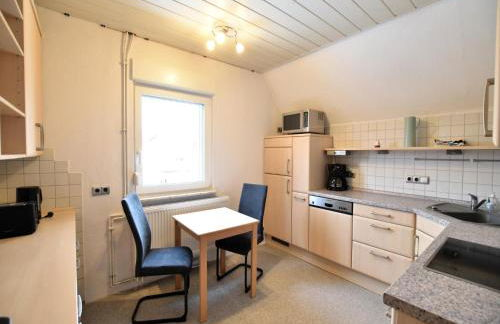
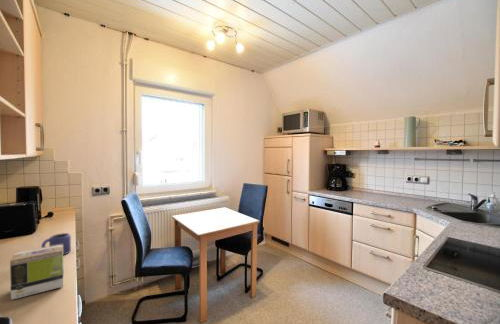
+ tea box (39, 269)
+ mug (56, 244)
